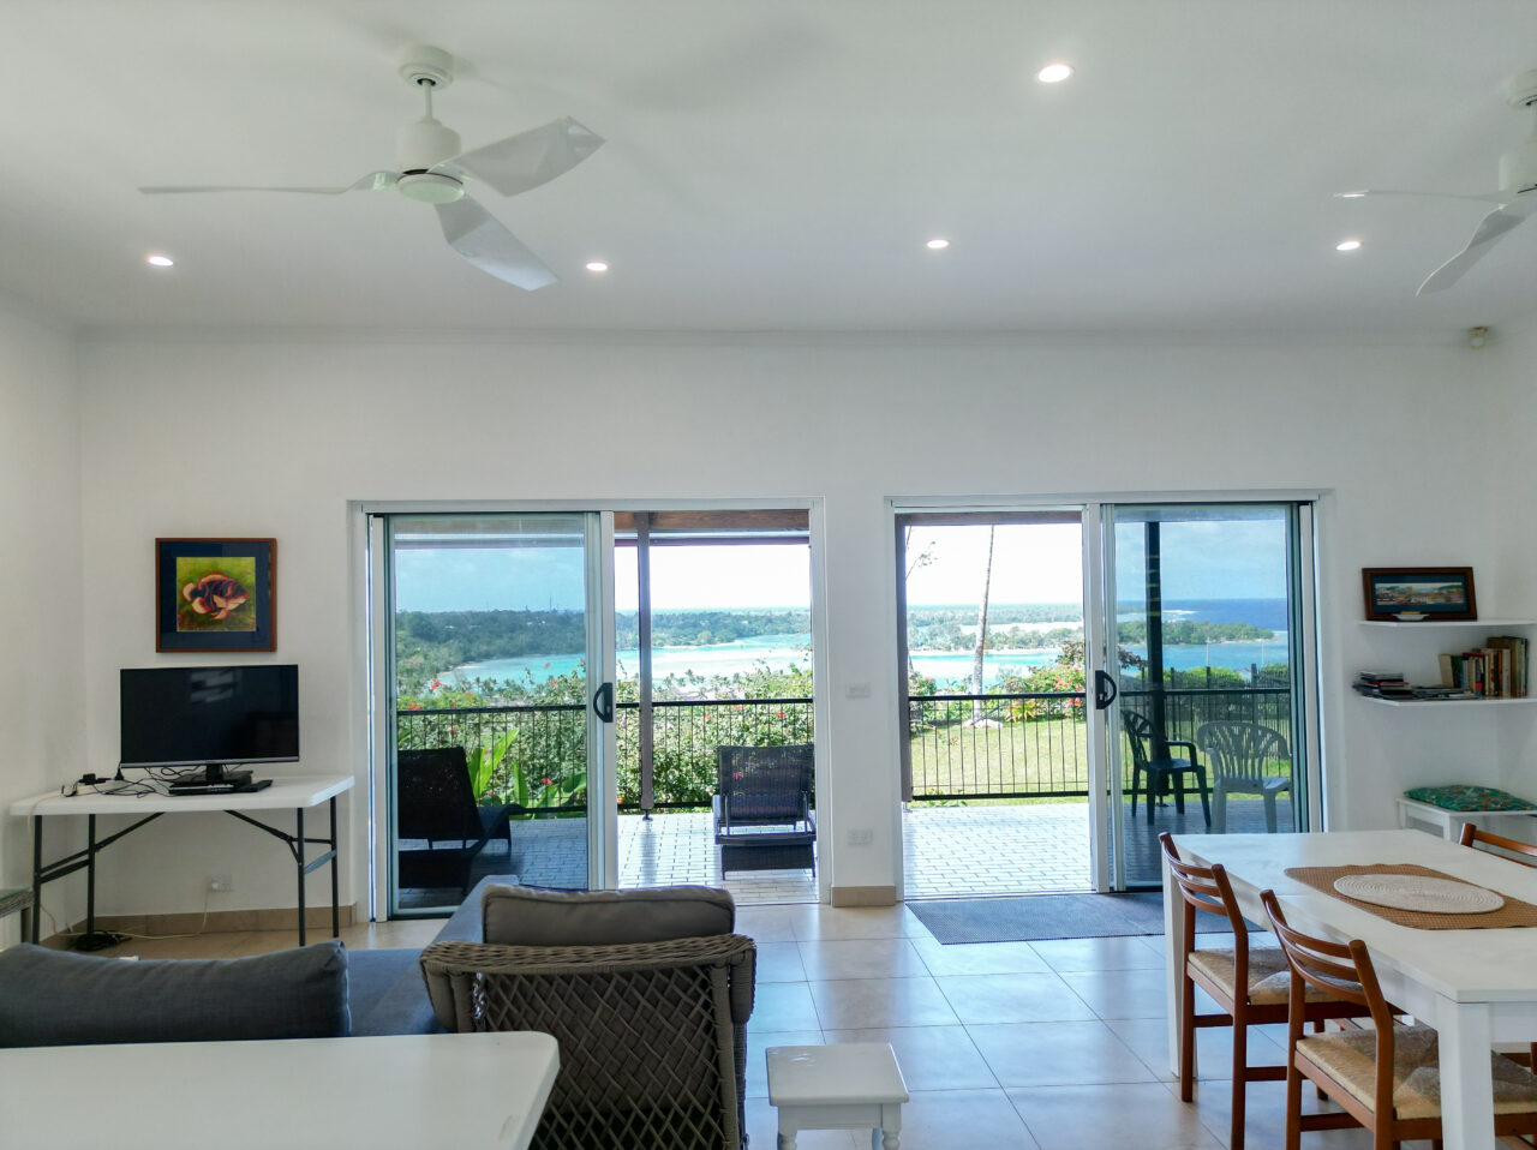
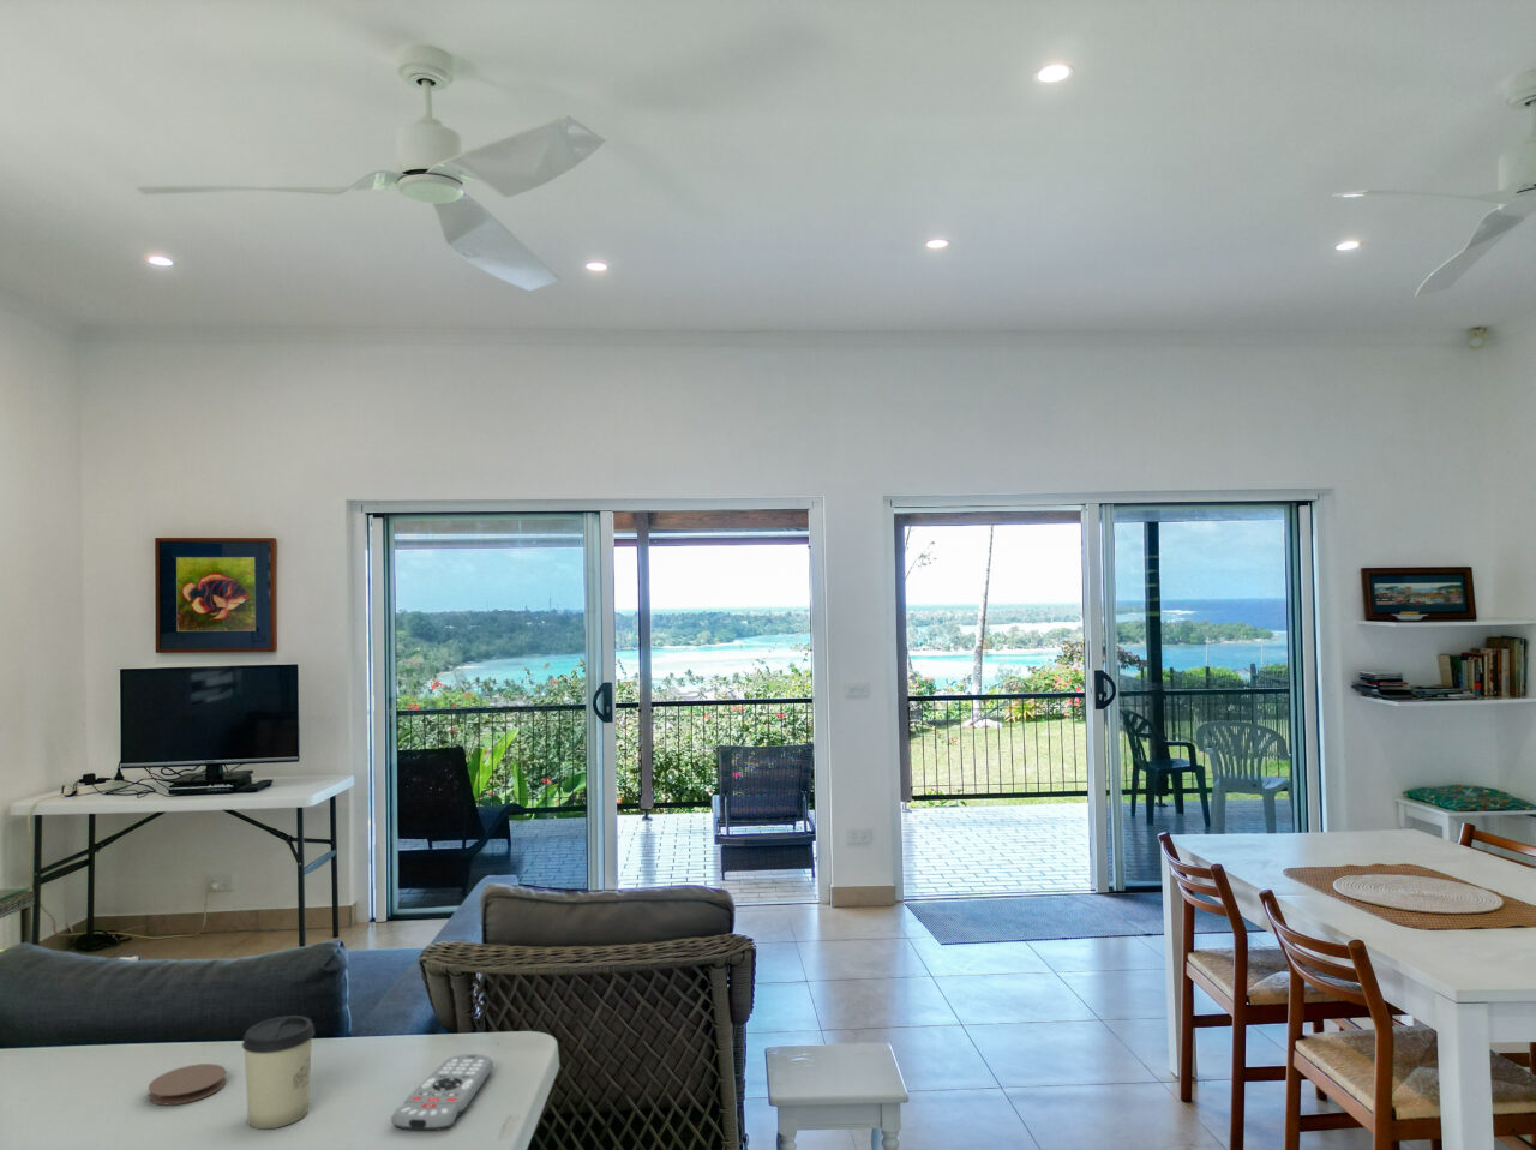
+ coaster (187, 1082)
+ cup (279, 1070)
+ remote control (448, 1090)
